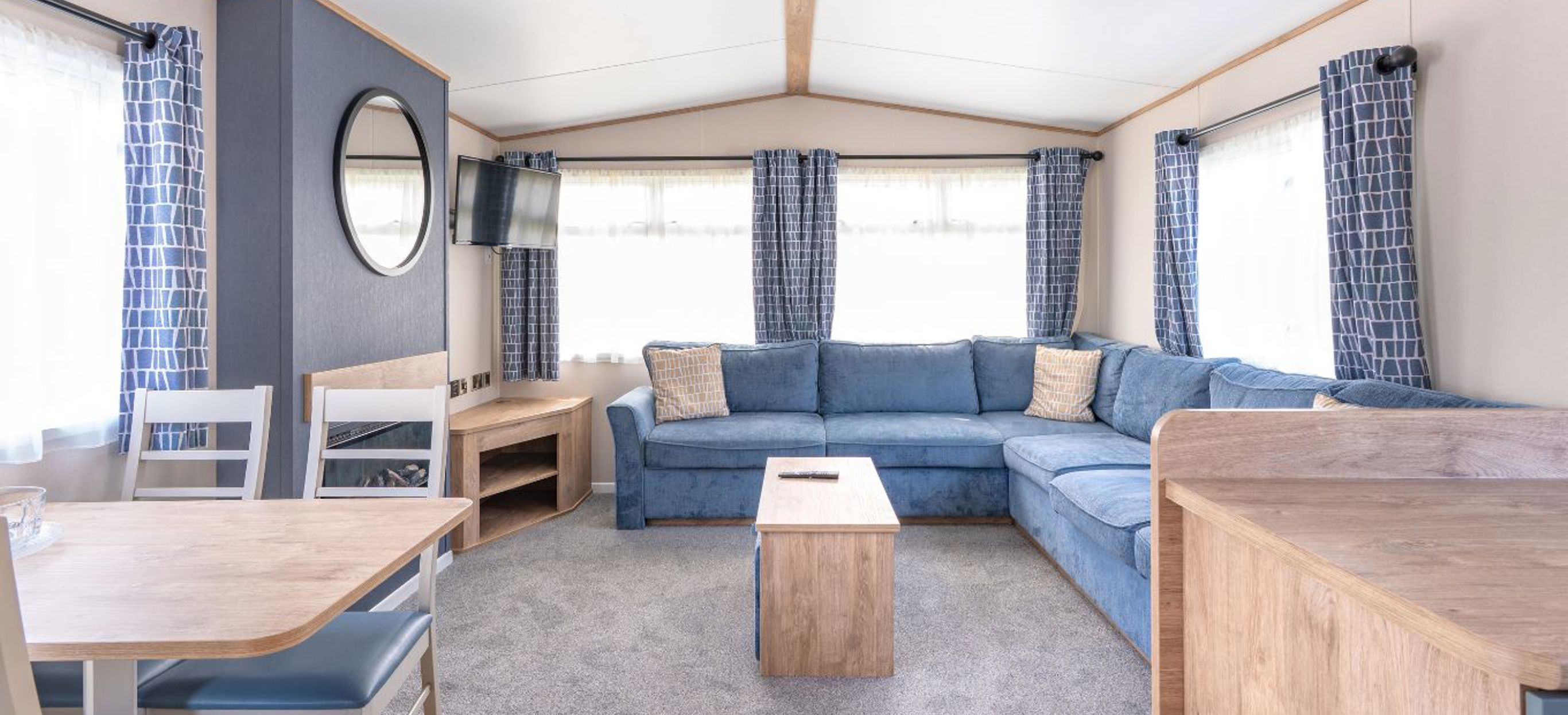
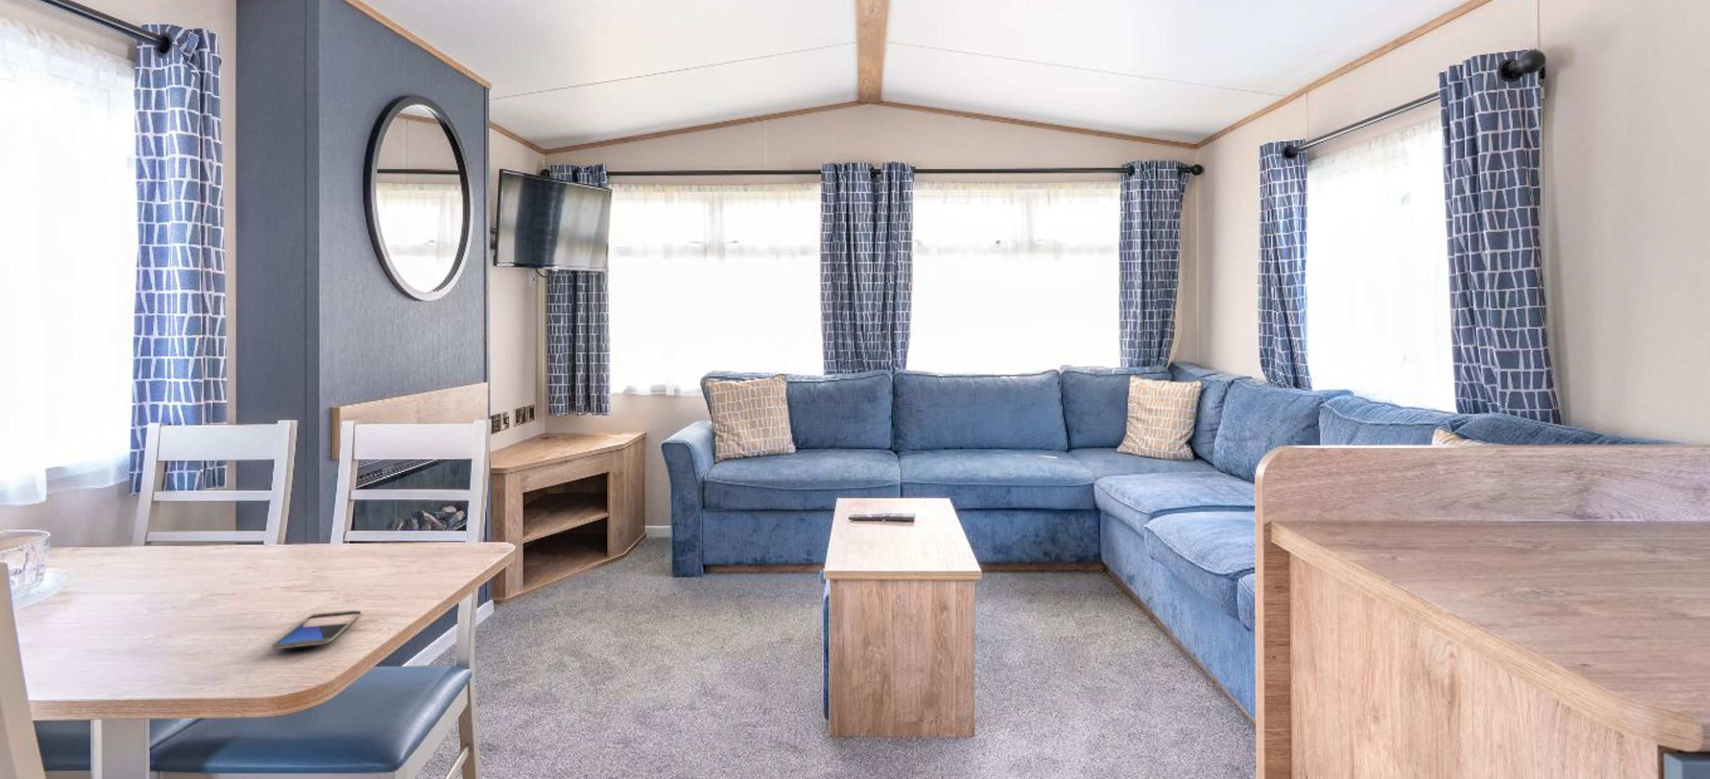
+ smartphone (320, 629)
